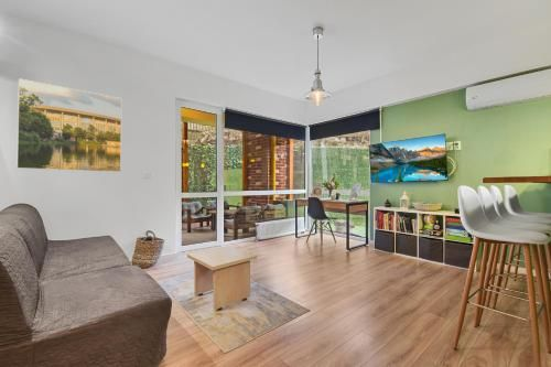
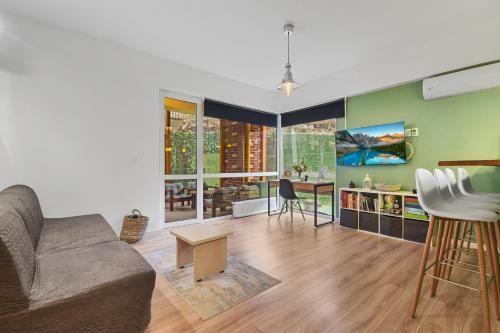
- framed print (74, 129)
